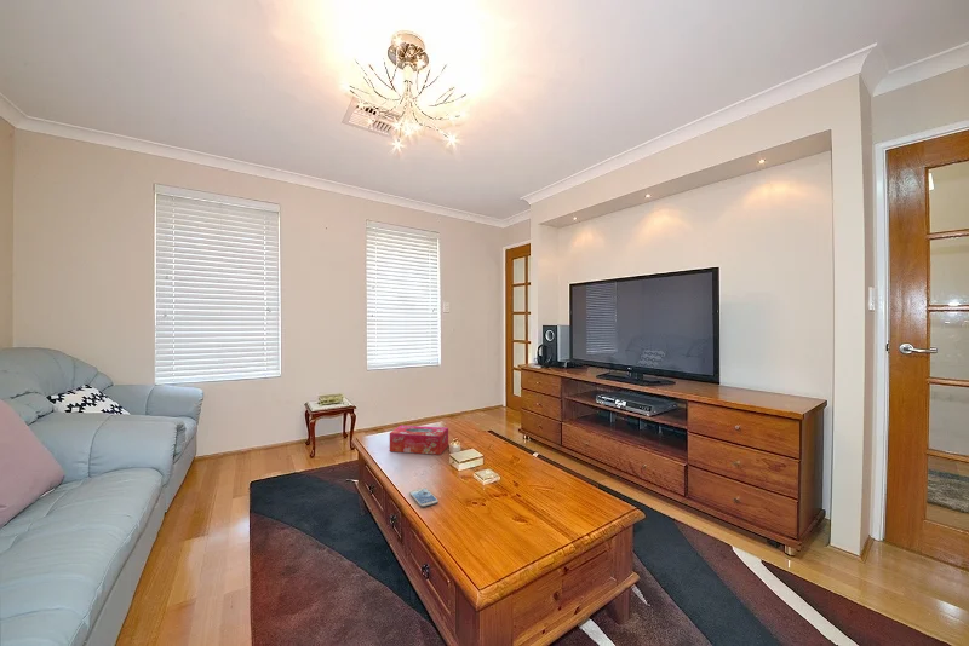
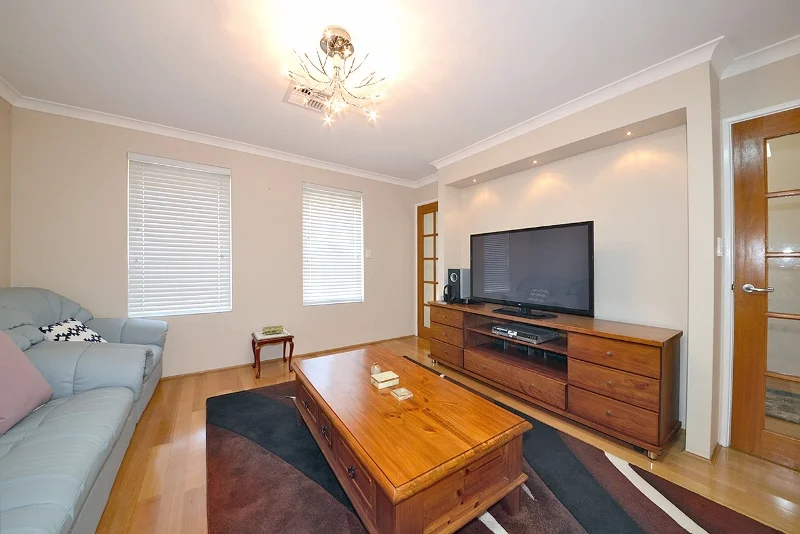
- tissue box (419, 439)
- smartphone (423, 496)
